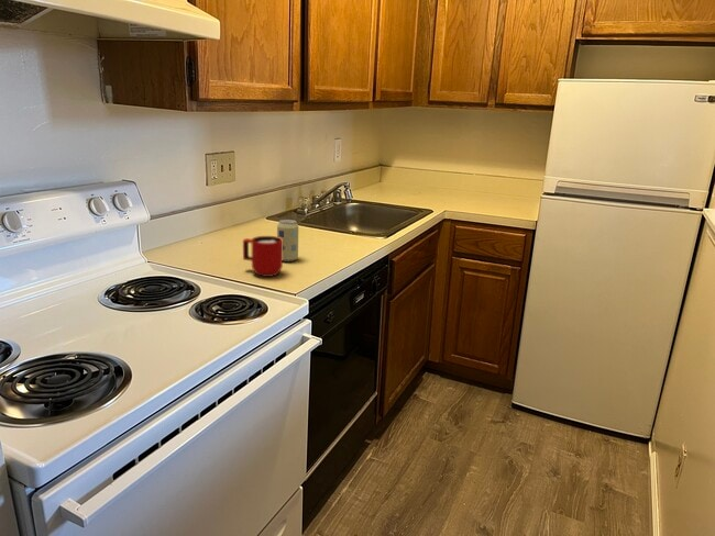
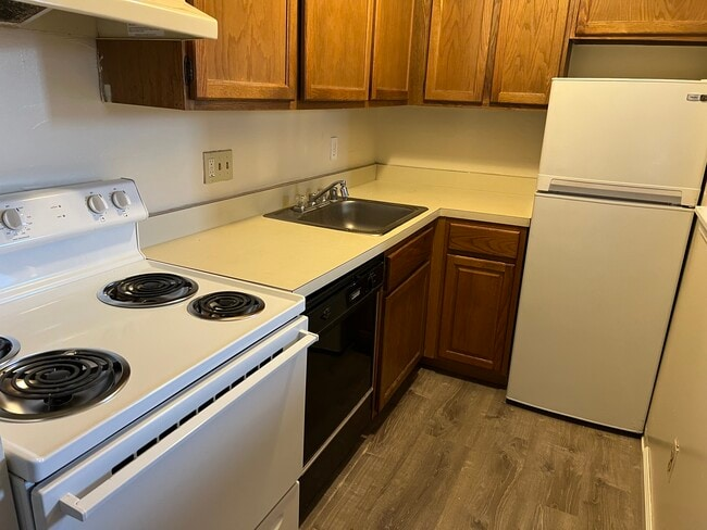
- beverage can (287, 239)
- mug (262, 255)
